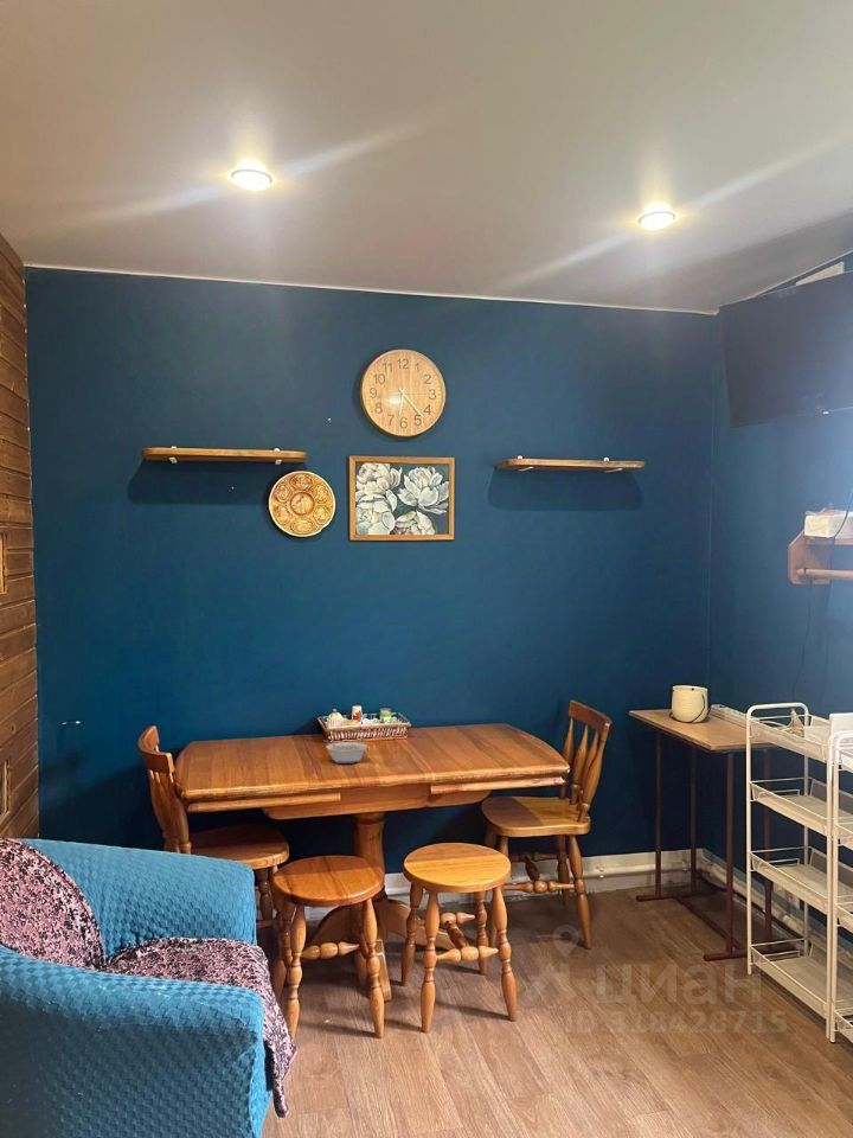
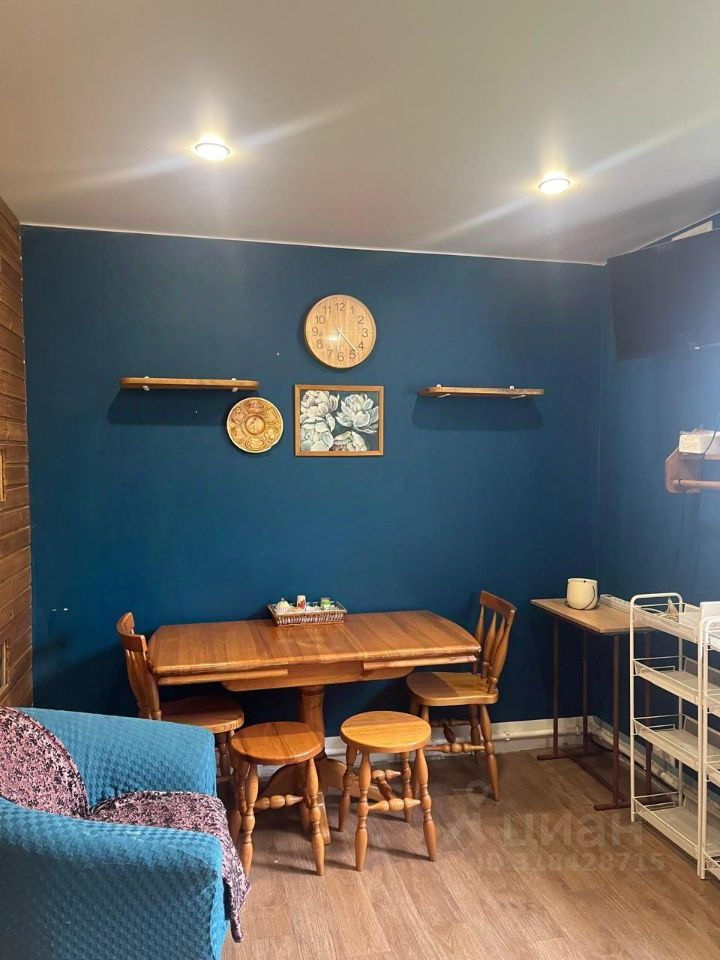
- legume (345, 752)
